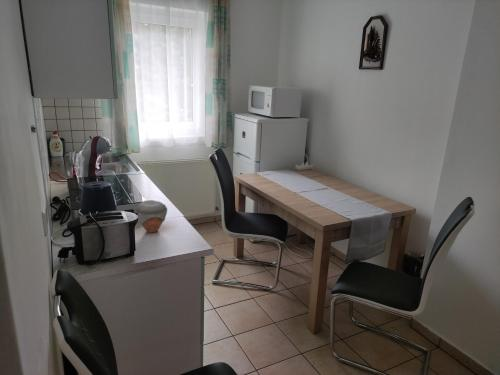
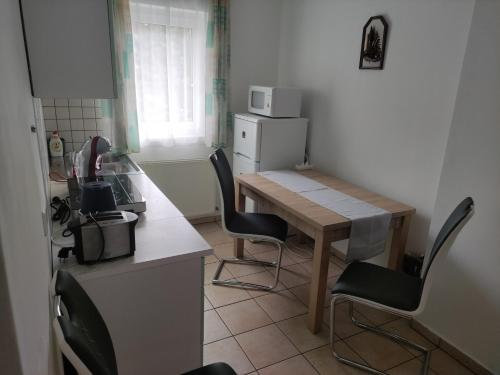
- jar (151, 216)
